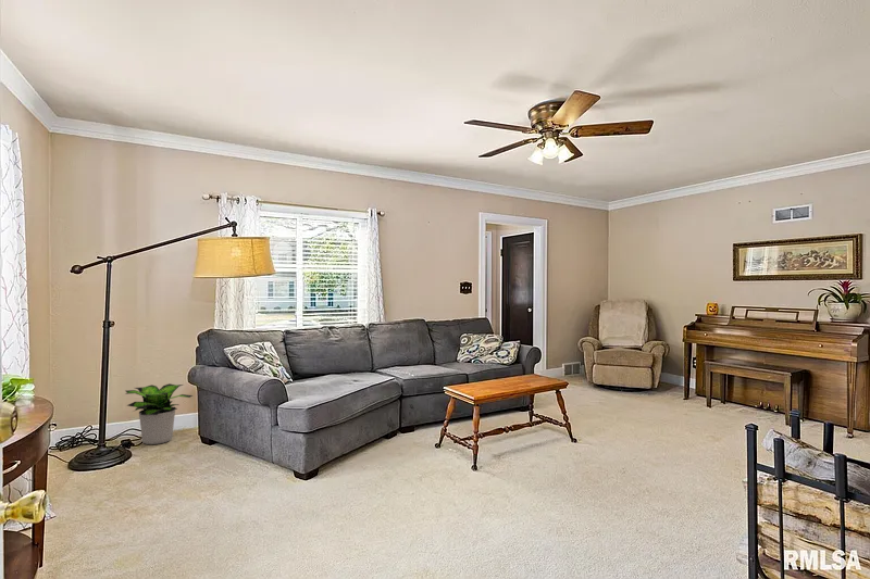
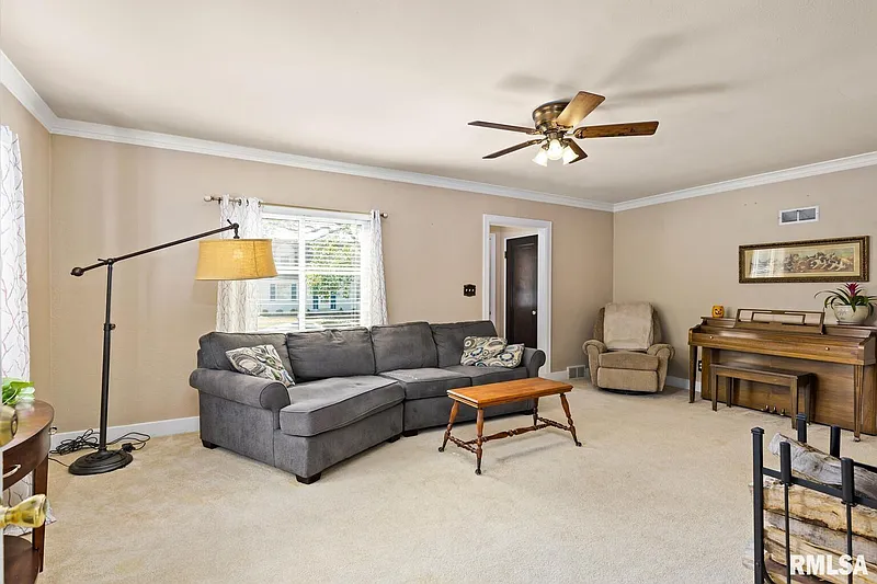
- potted plant (160, 414)
